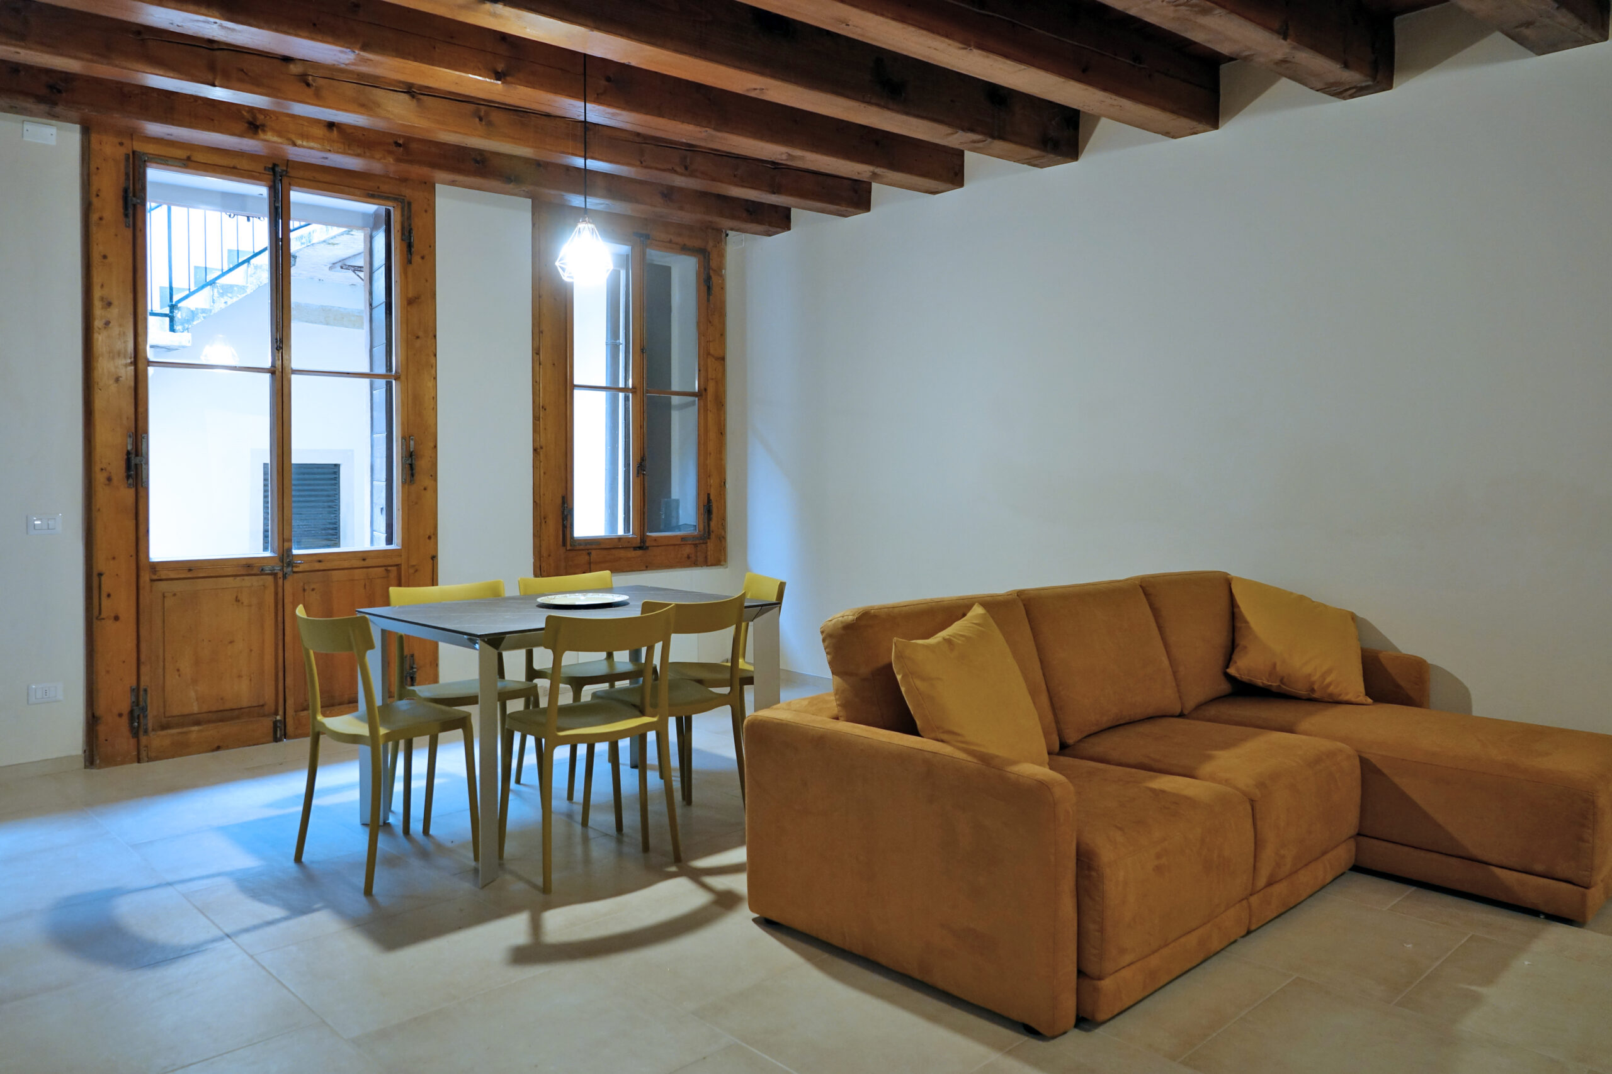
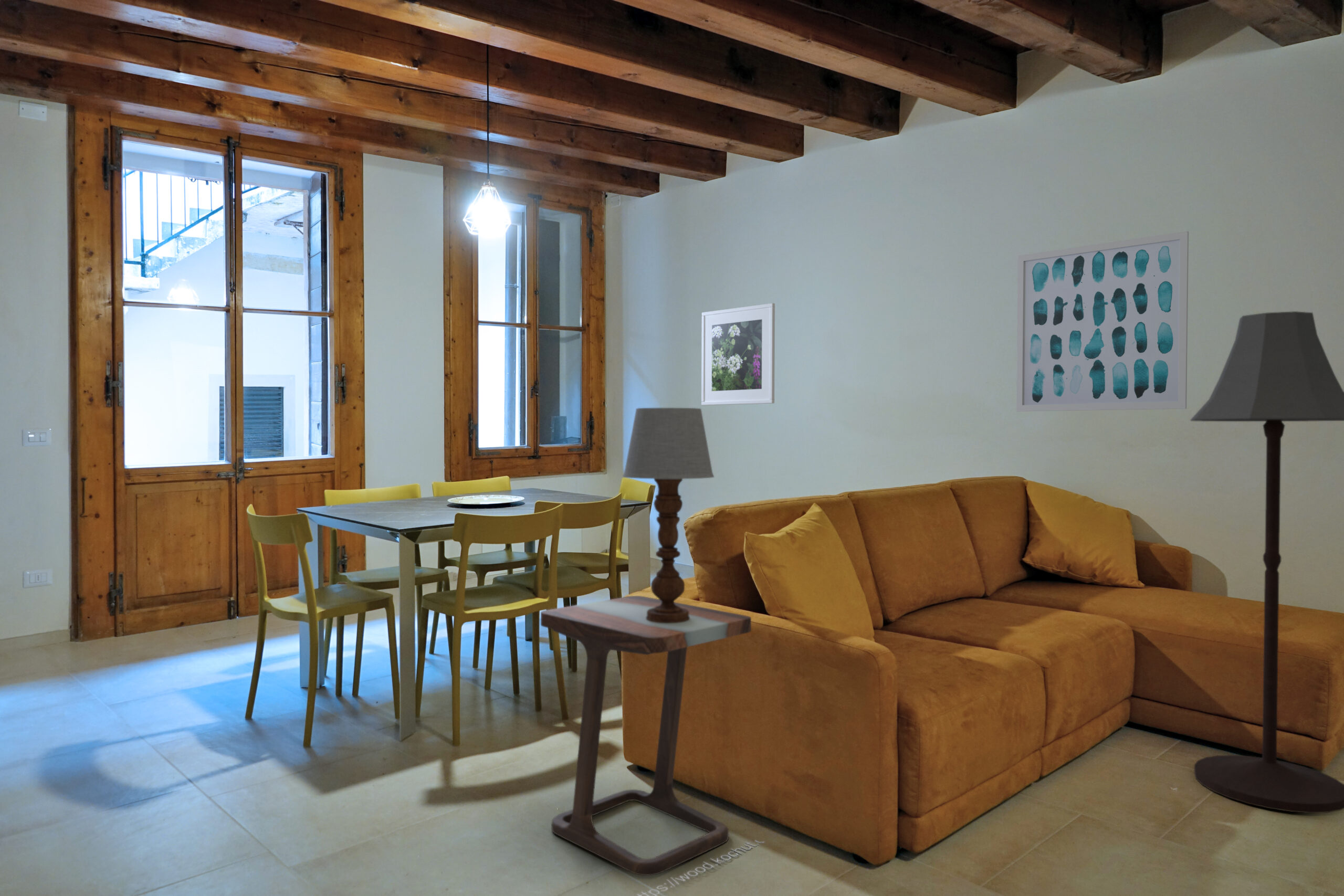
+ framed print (737, 356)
+ side table (659, 729)
+ table lamp (668, 513)
+ wall art (1097, 327)
+ floor lamp (1272, 552)
